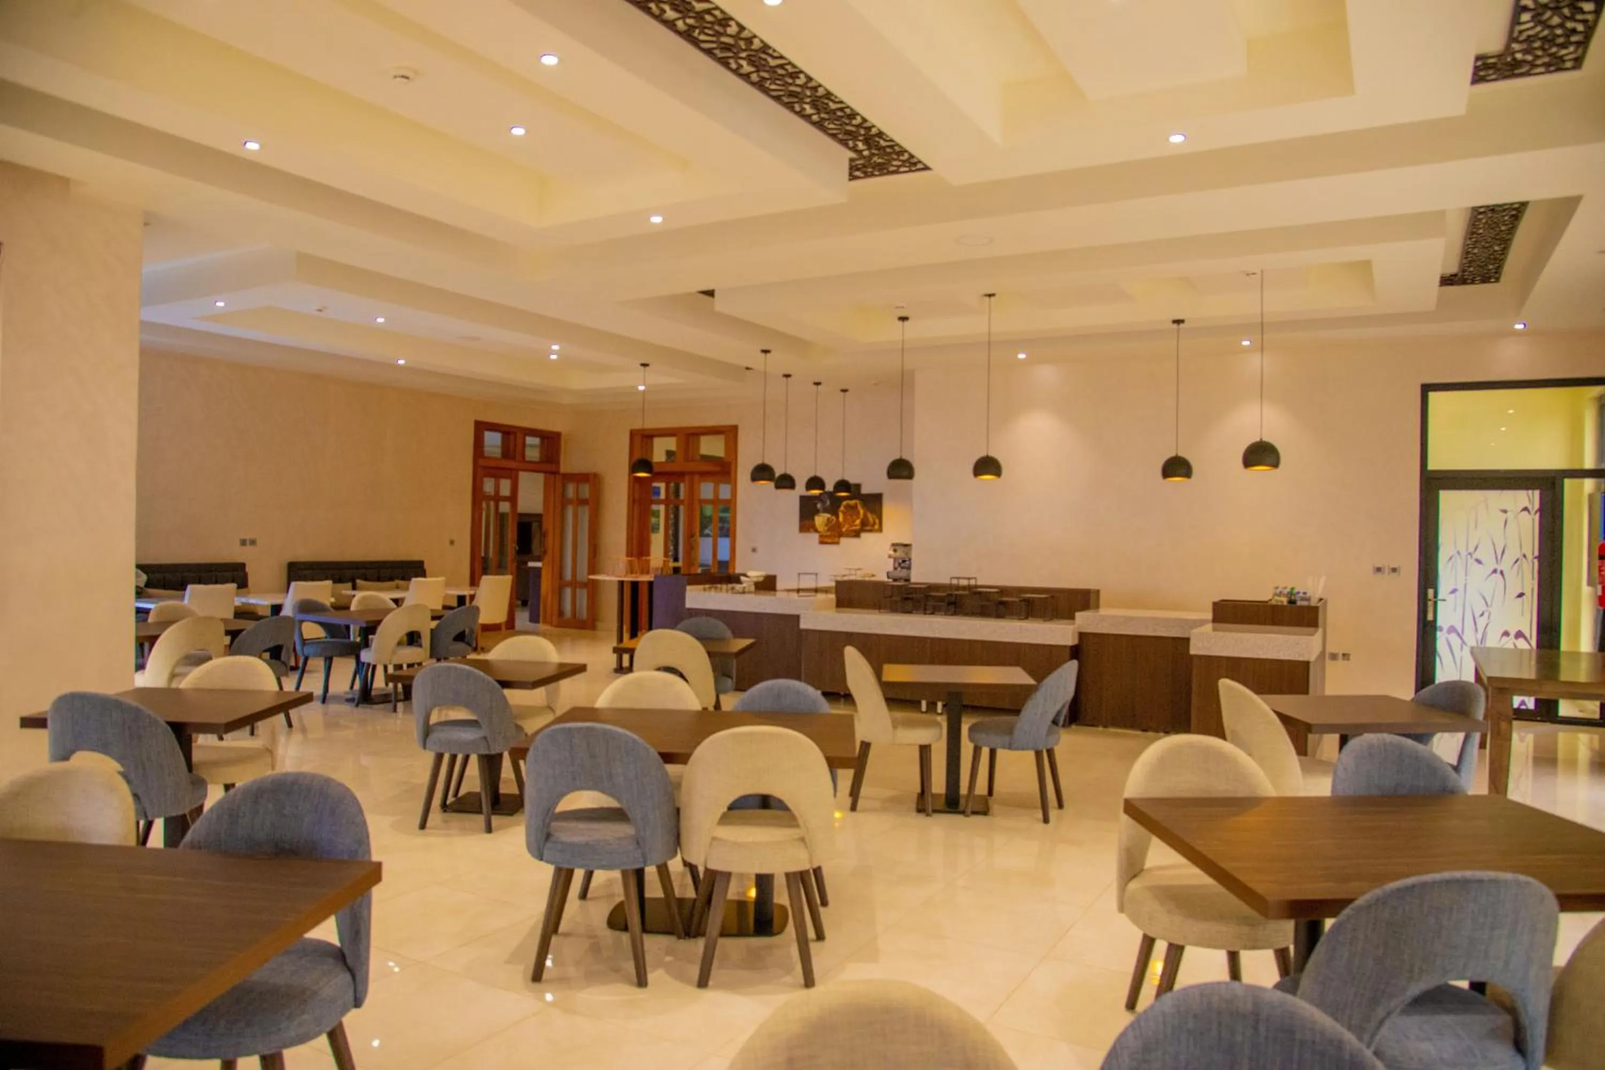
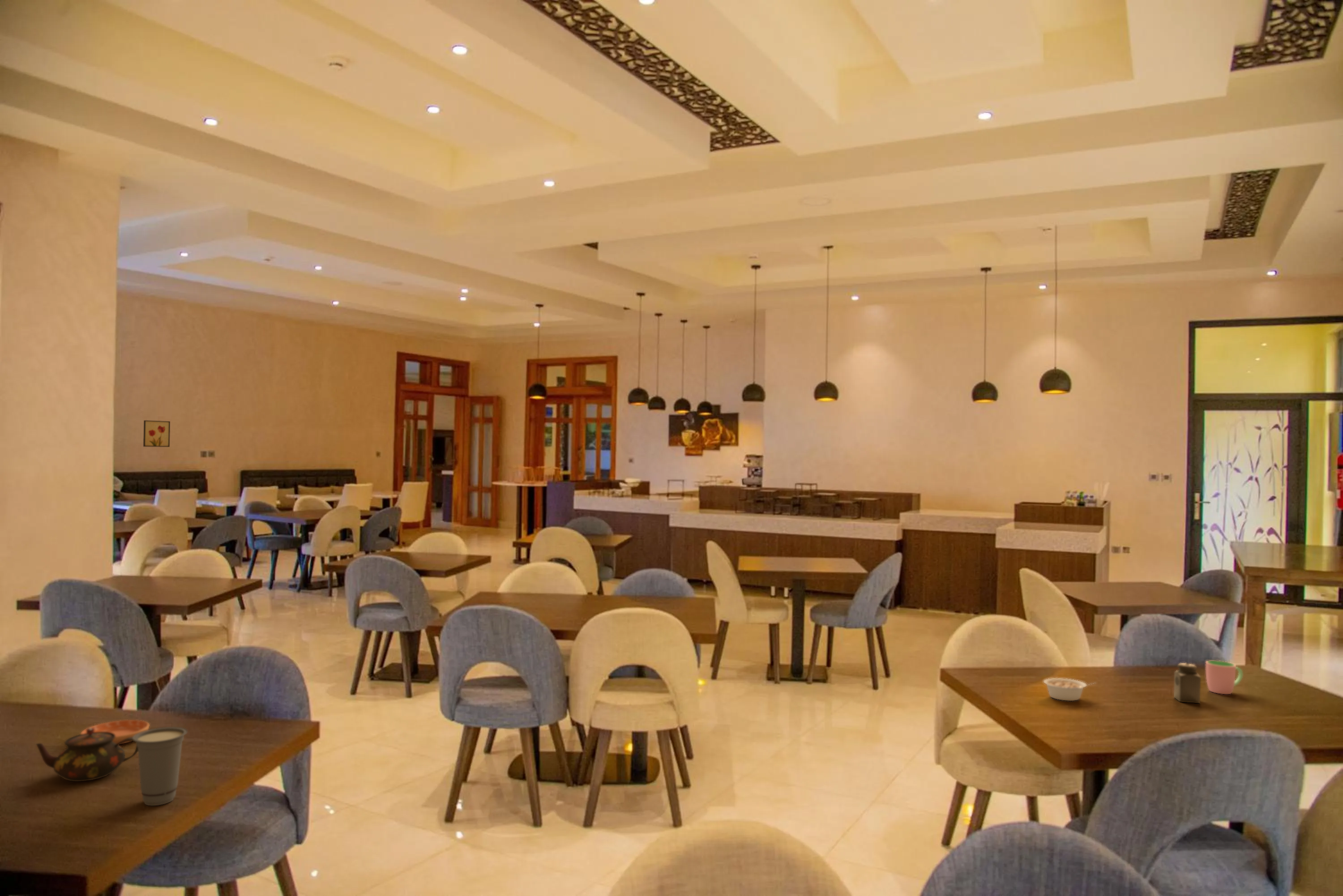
+ salt shaker (1187, 682)
+ wall art (156, 434)
+ cup (1225, 677)
+ cup (160, 767)
+ saucer (115, 734)
+ teapot (89, 751)
+ legume (1066, 688)
